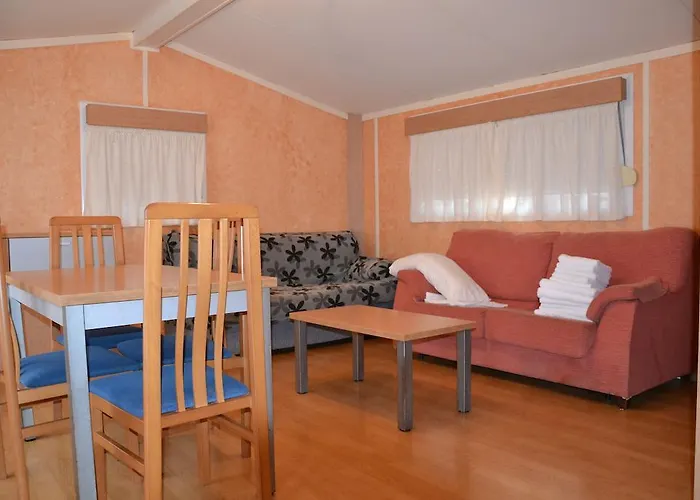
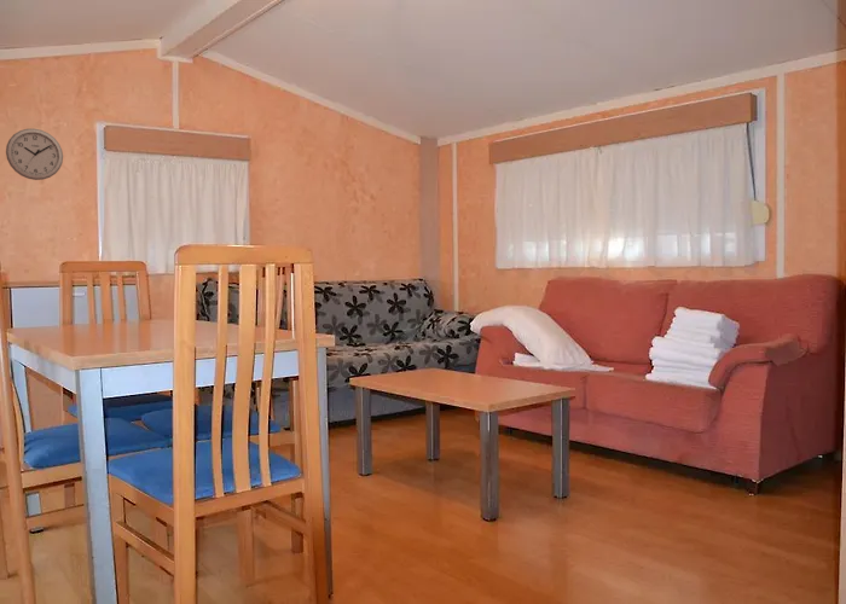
+ wall clock (35, 153)
